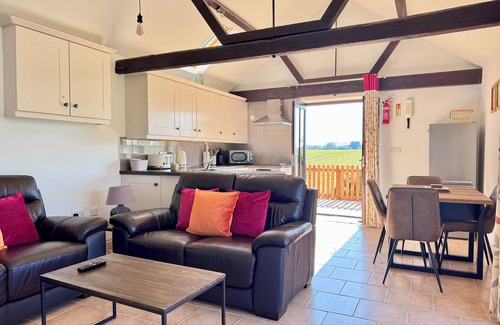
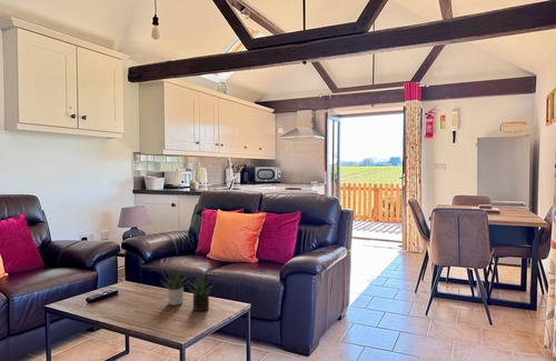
+ succulent plant (188, 285)
